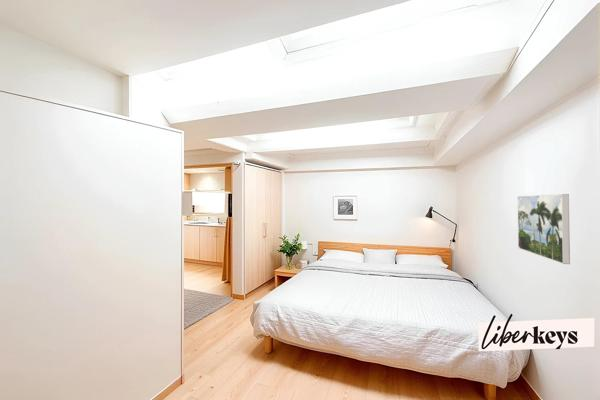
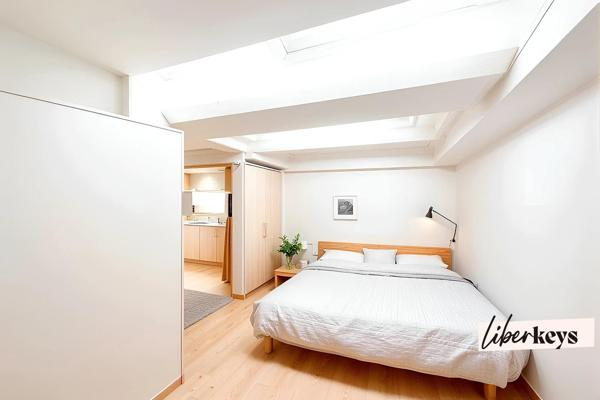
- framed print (539, 225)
